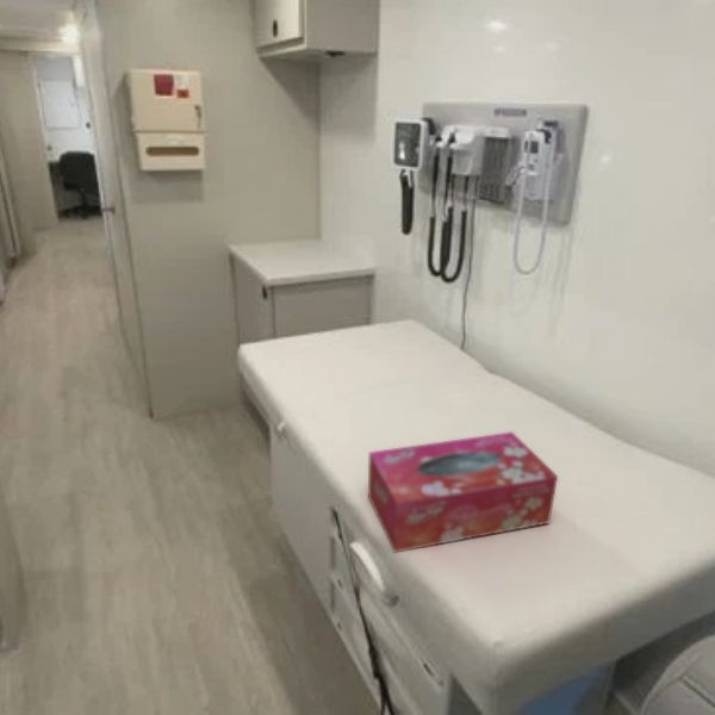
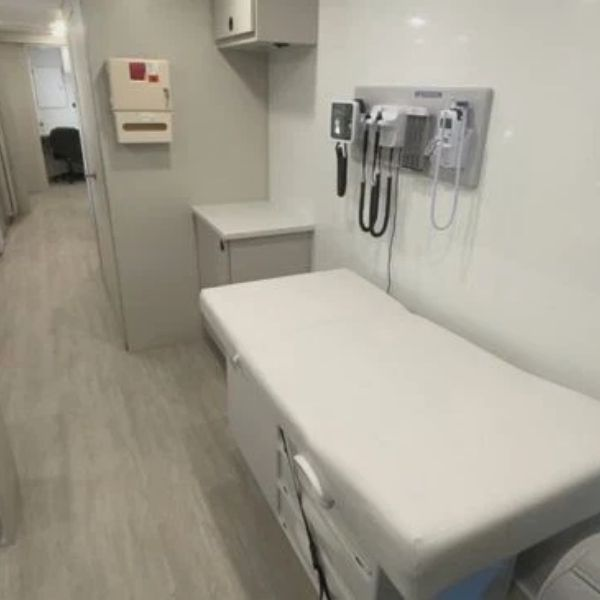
- tissue box (458, 486)
